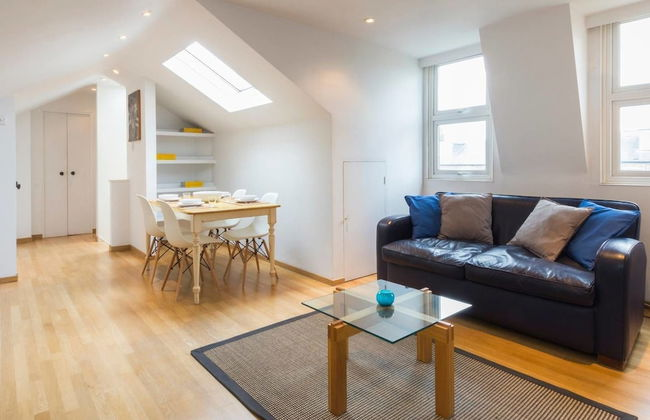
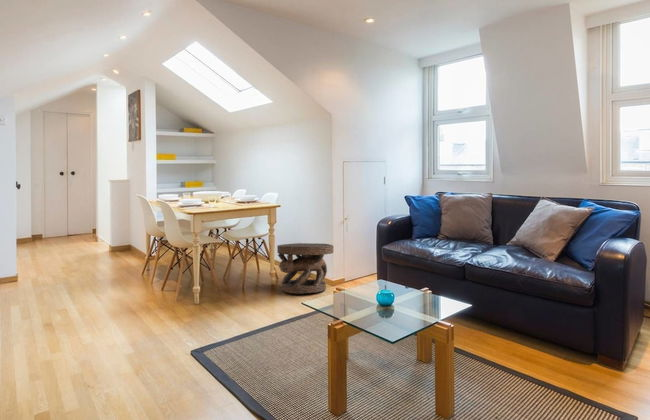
+ carved stool (304, 266)
